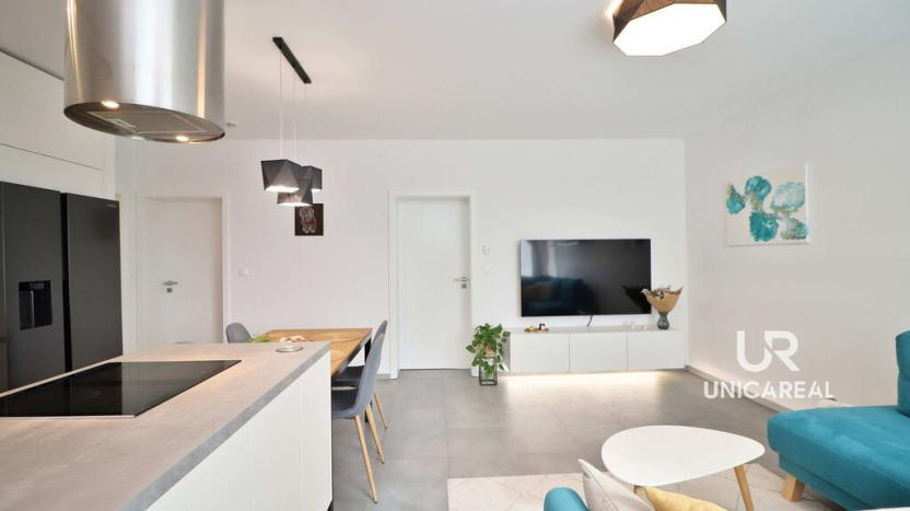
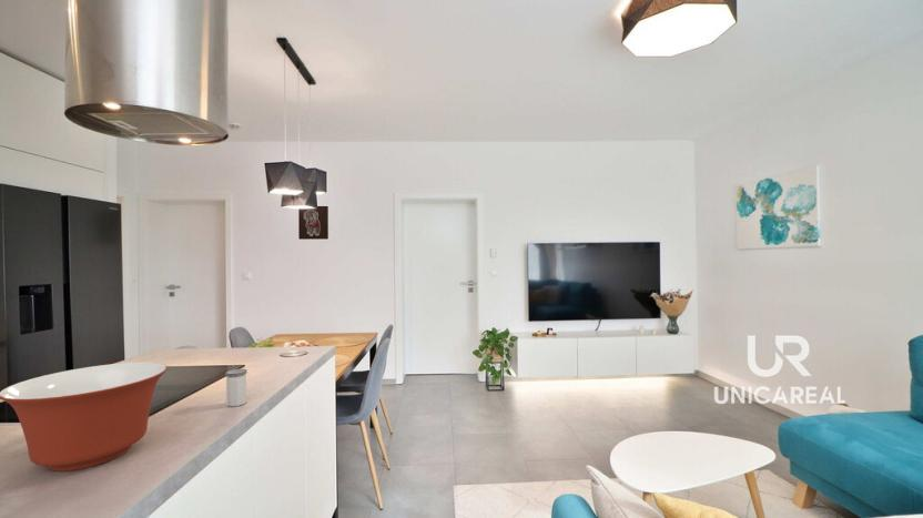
+ salt shaker (236, 387)
+ mixing bowl (91, 416)
